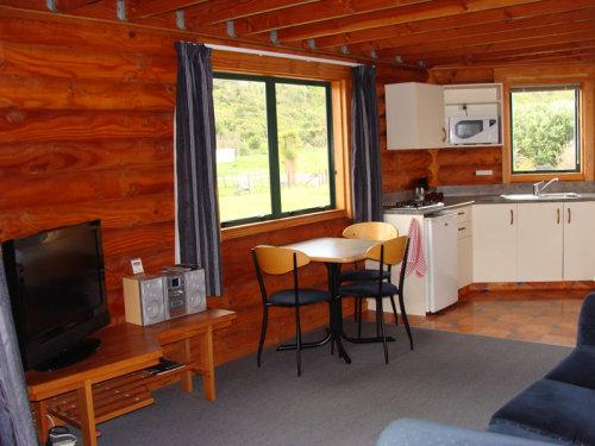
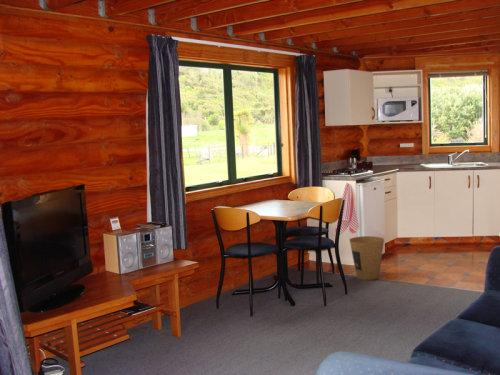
+ trash can (367, 258)
